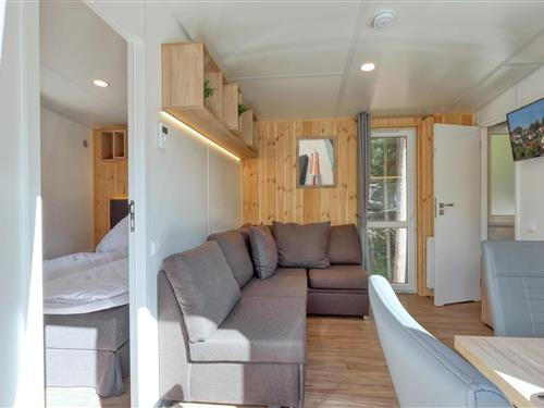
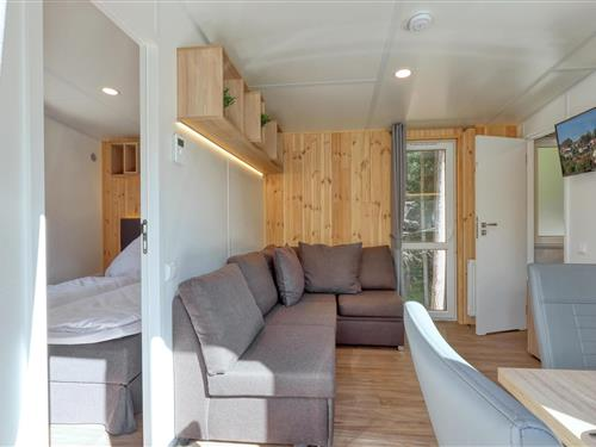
- wall art (316, 162)
